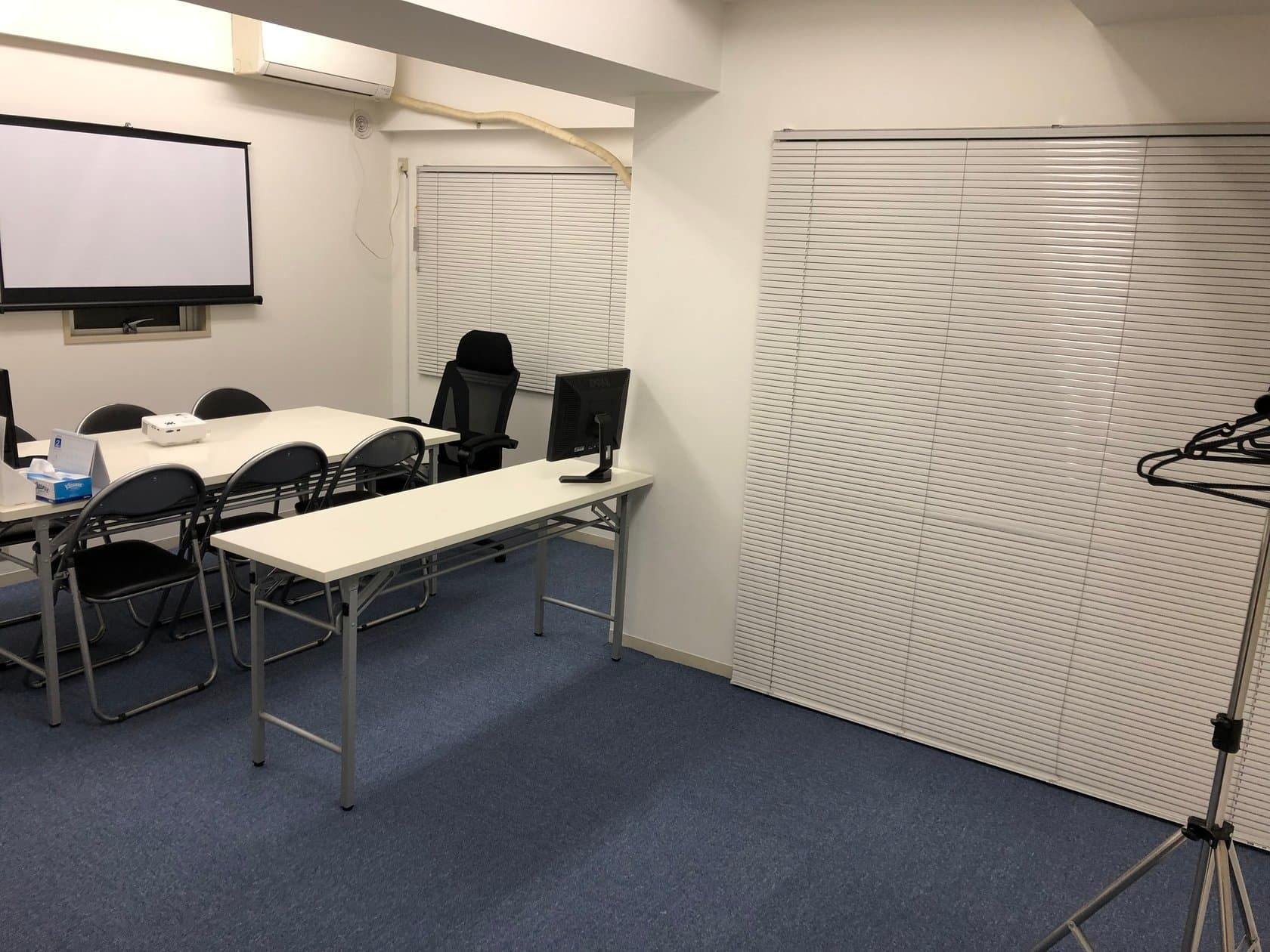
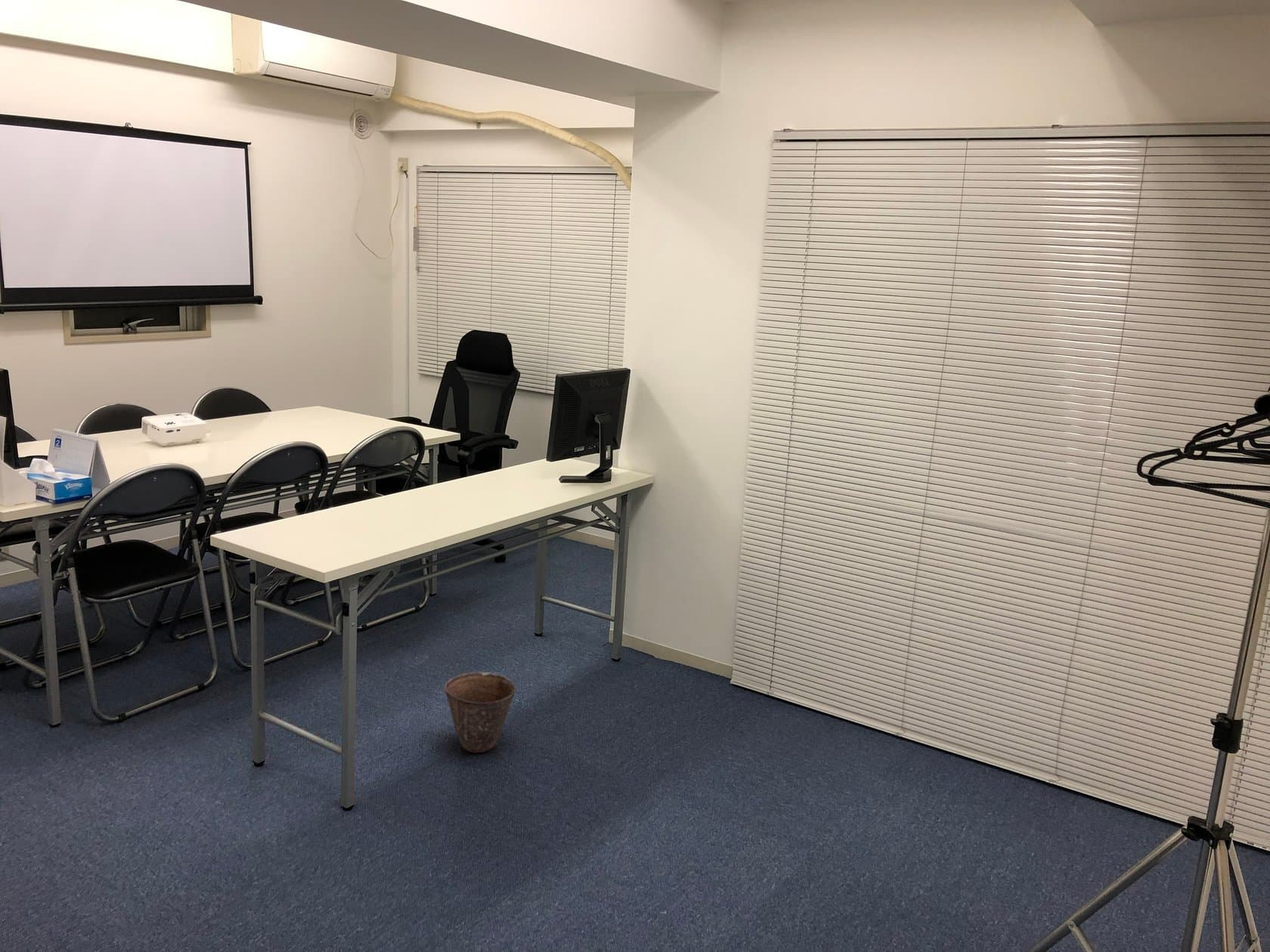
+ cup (479, 716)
